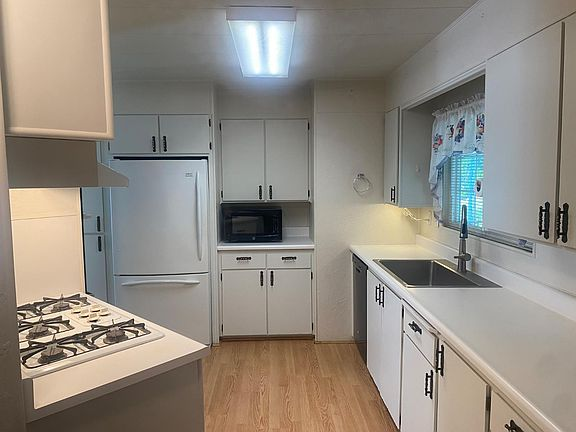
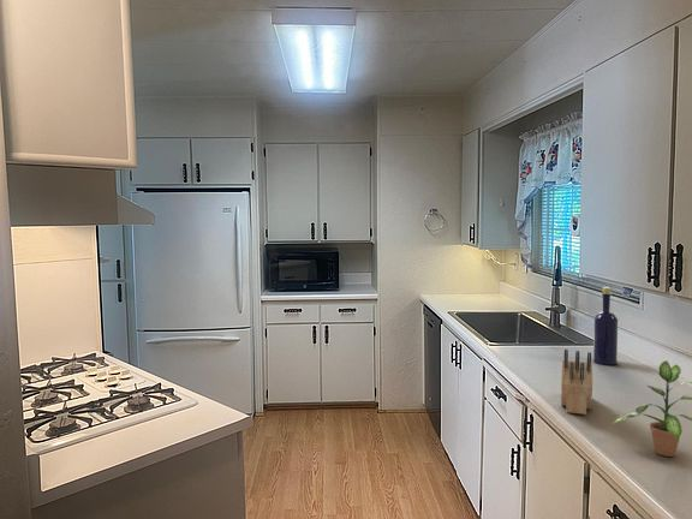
+ knife block (577, 375)
+ bottle (606, 324)
+ potted plant (657, 406)
